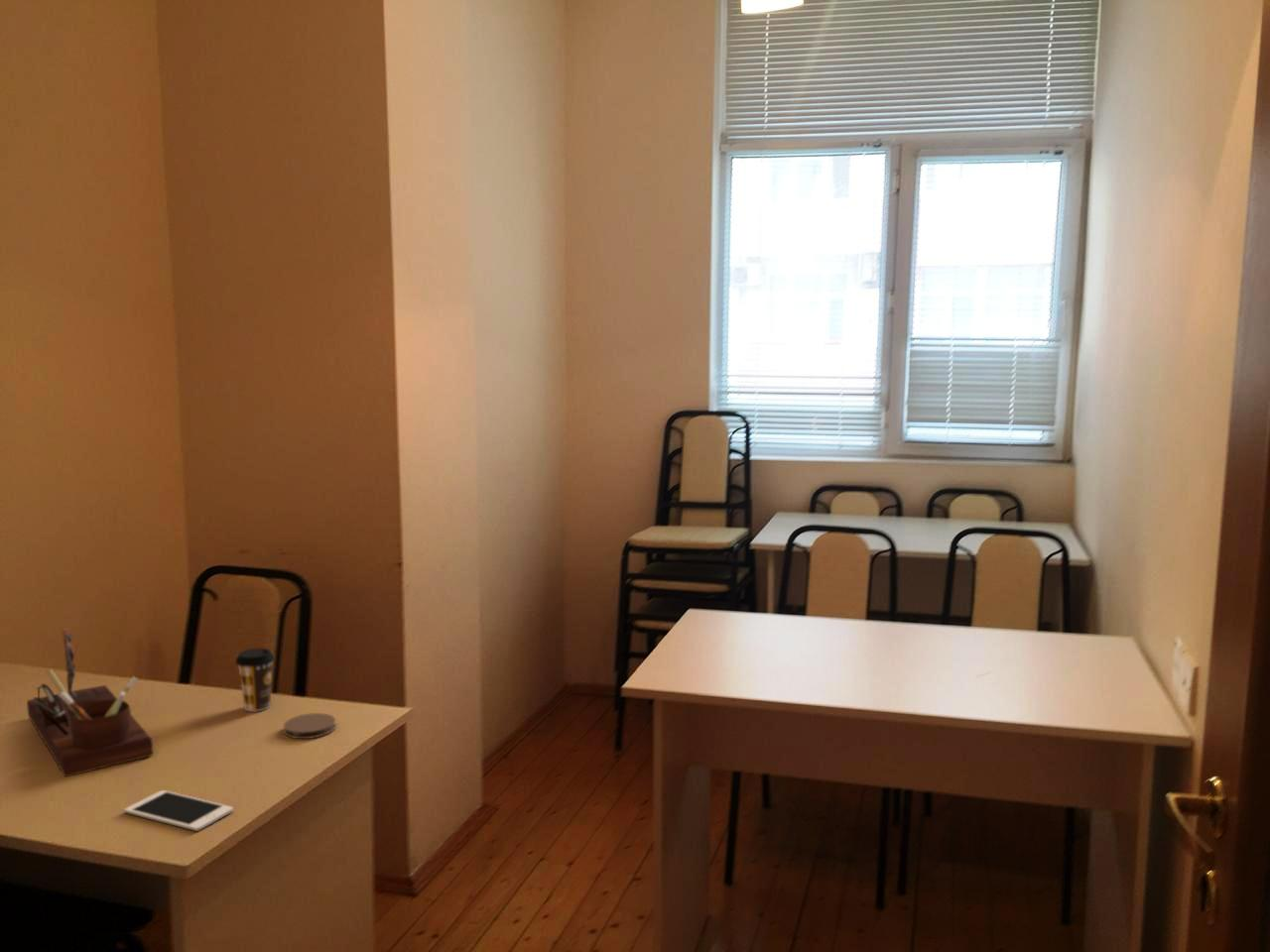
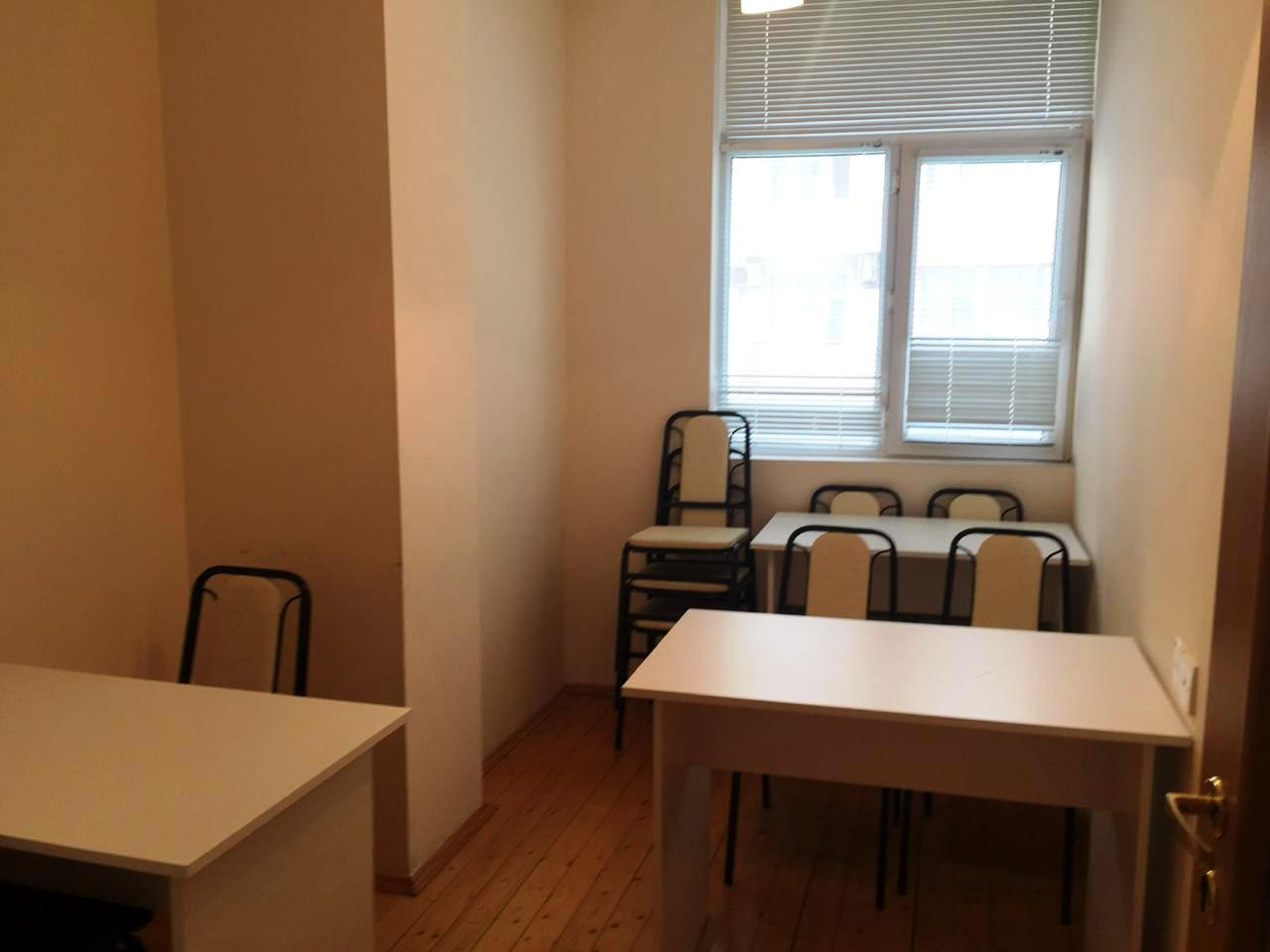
- cell phone (179, 809)
- coffee cup (256, 679)
- desk organizer (84, 693)
- coaster (310, 725)
